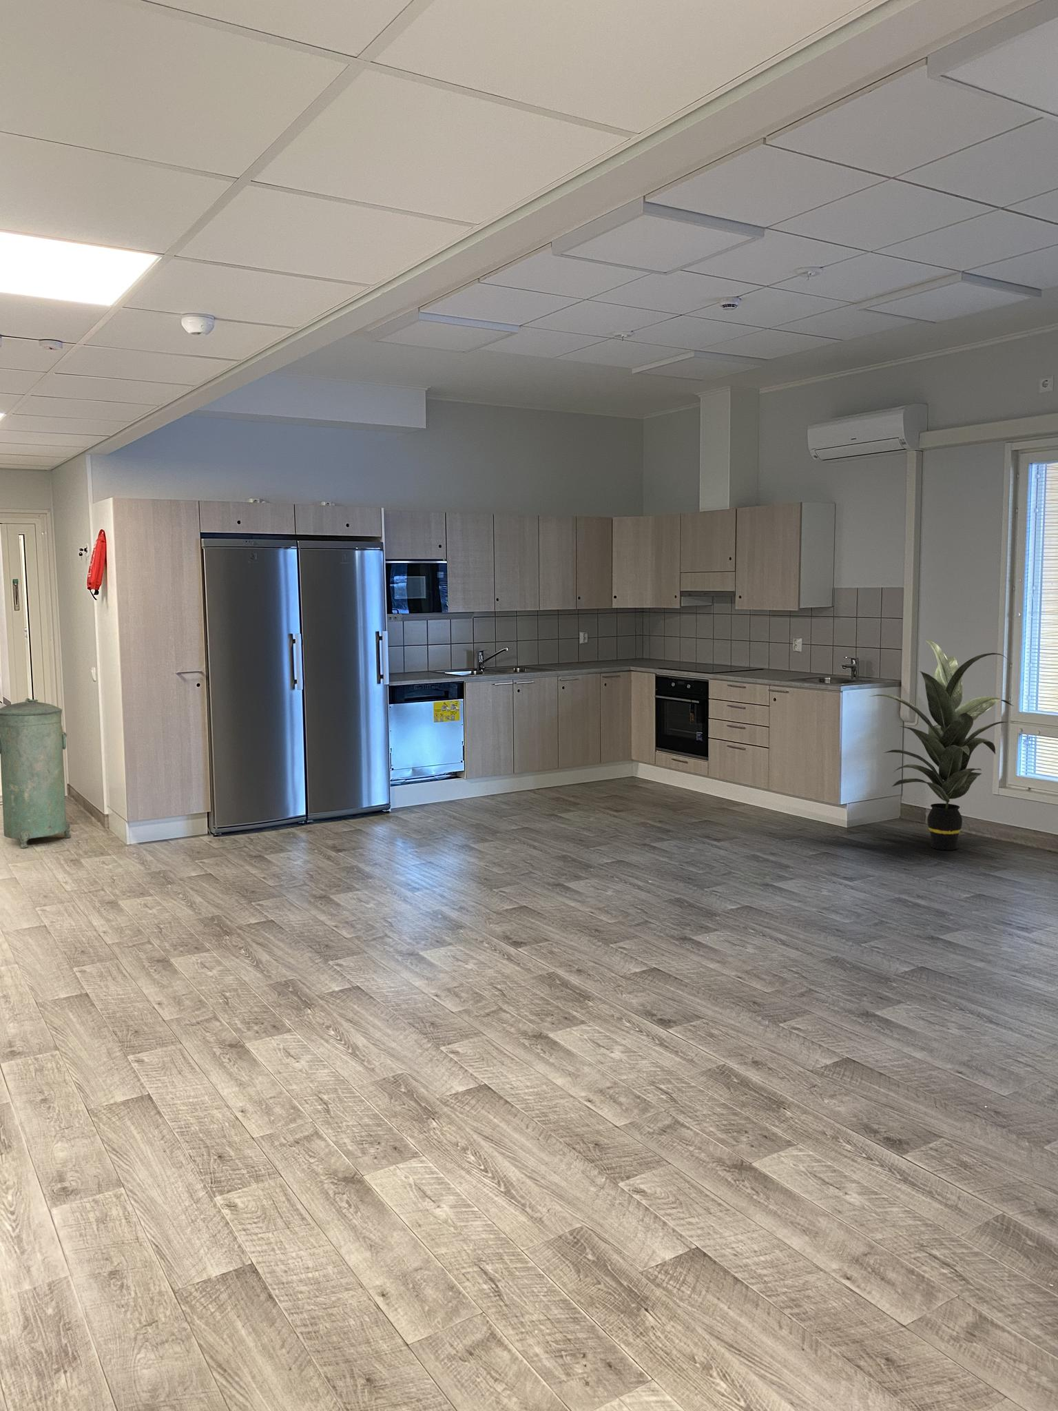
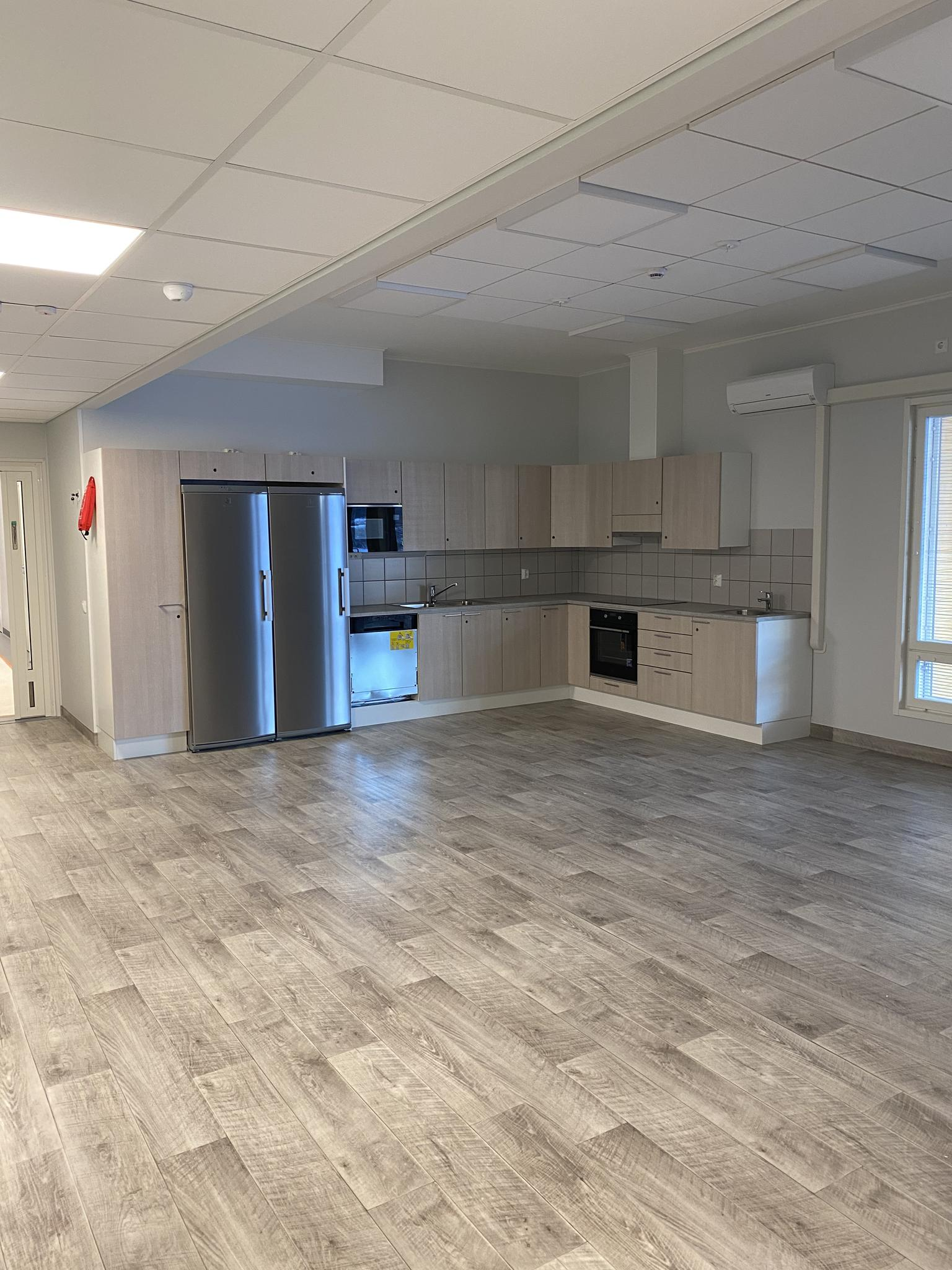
- indoor plant (944, 743)
- trash can (32, 770)
